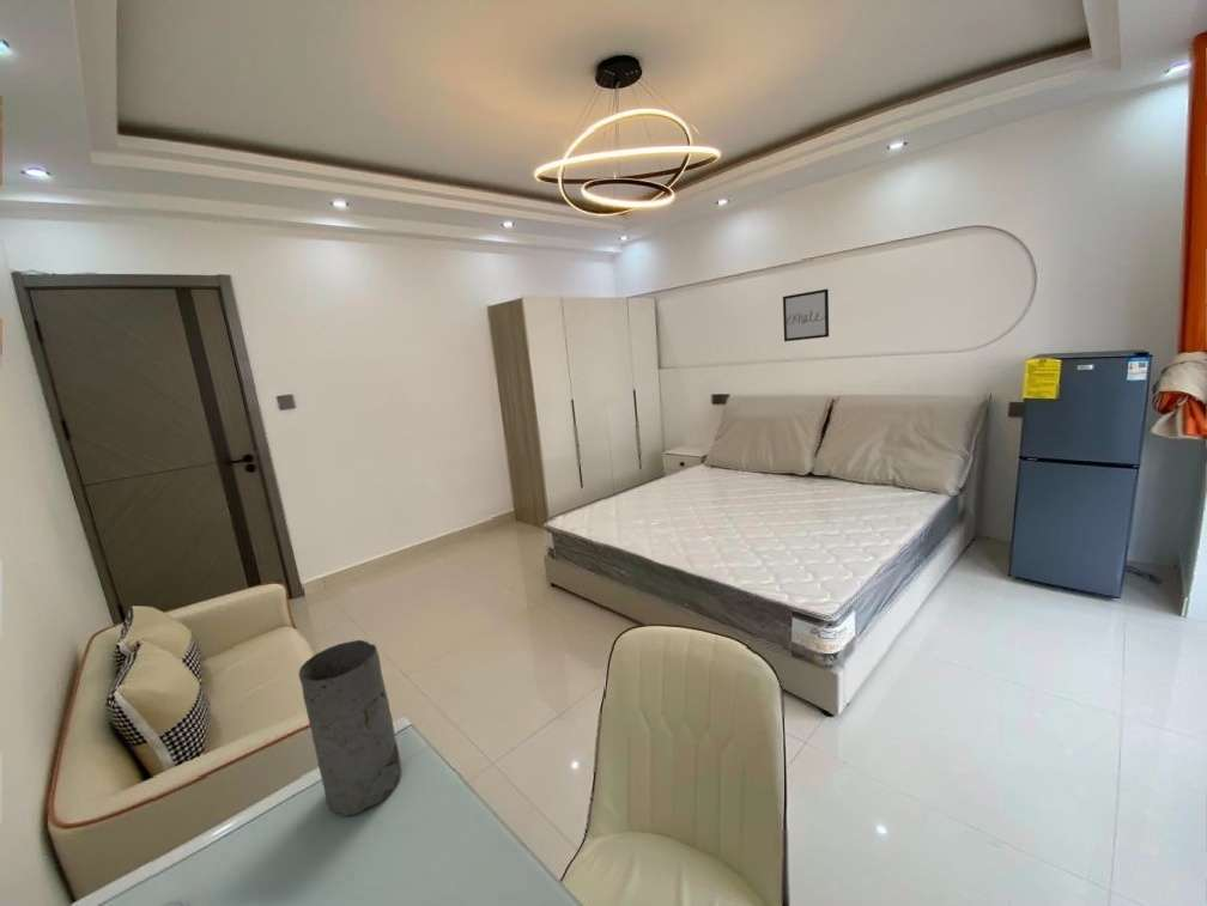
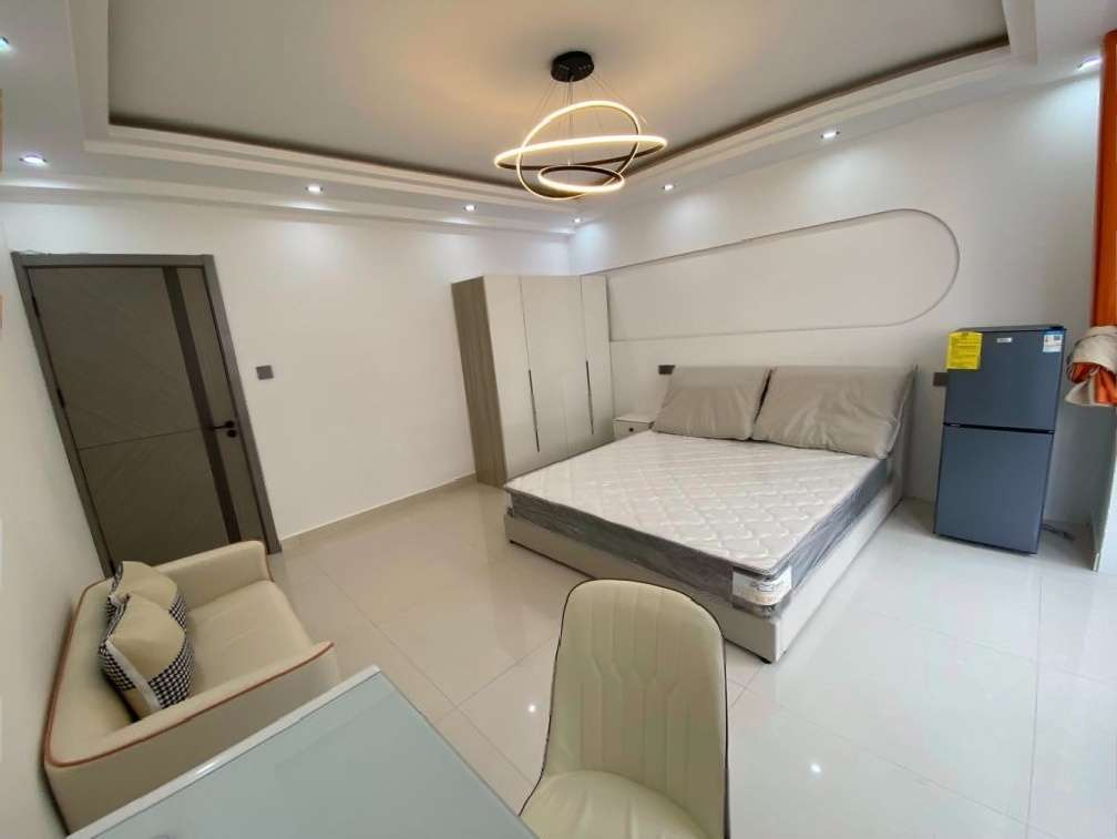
- vase (352, 724)
- wall art (805, 316)
